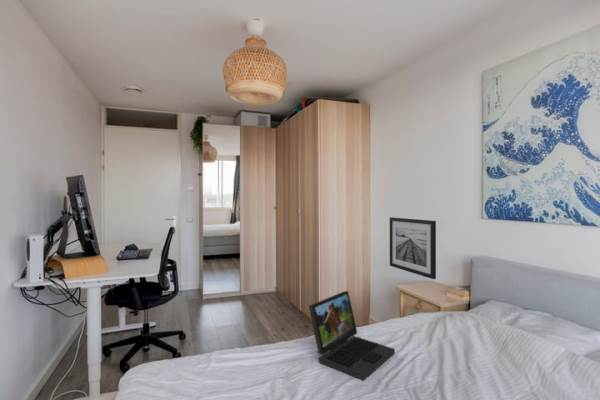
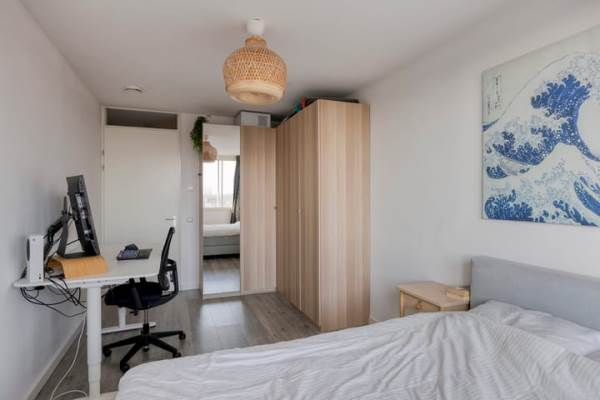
- wall art (410, 245)
- laptop (352, 328)
